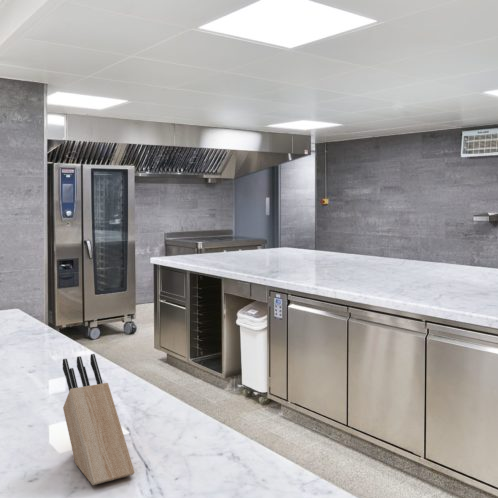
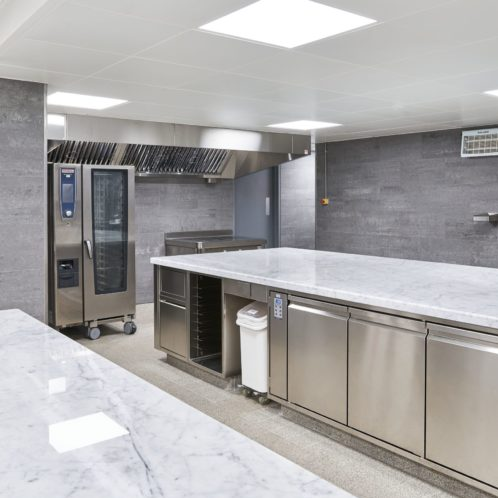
- knife block (93, 412)
